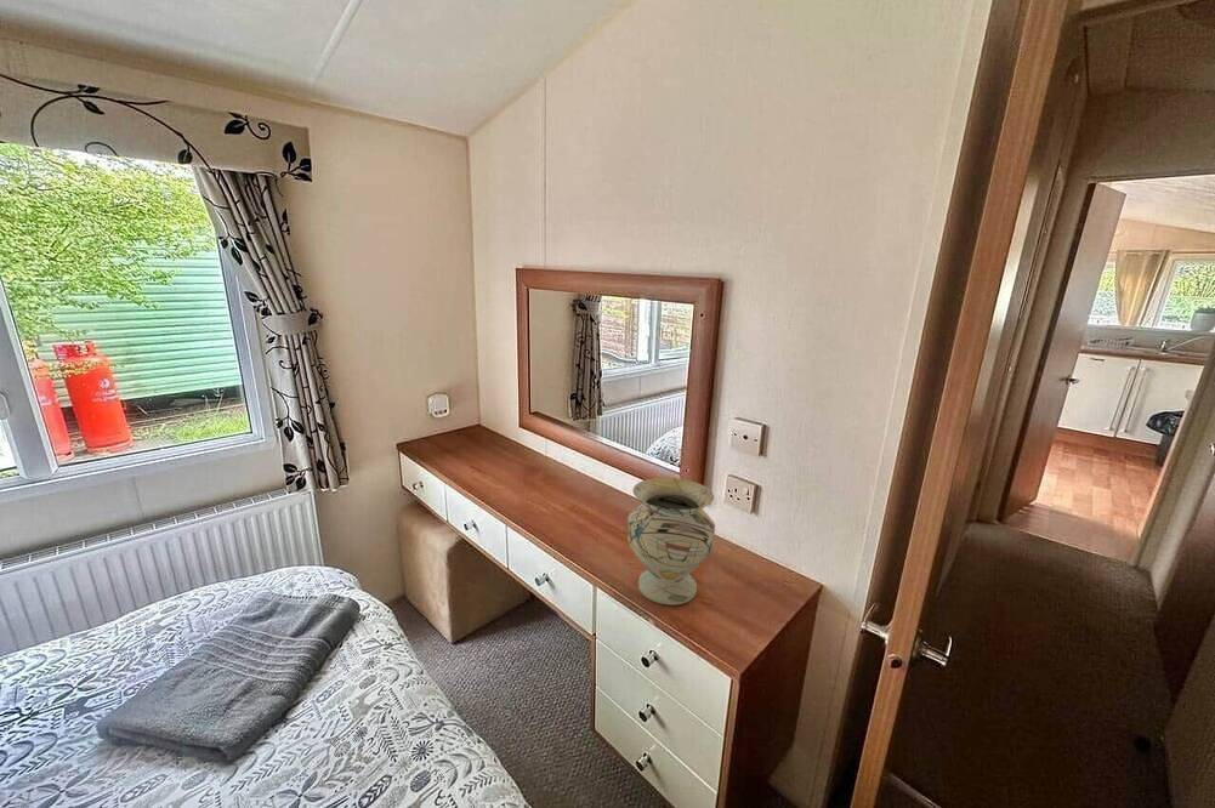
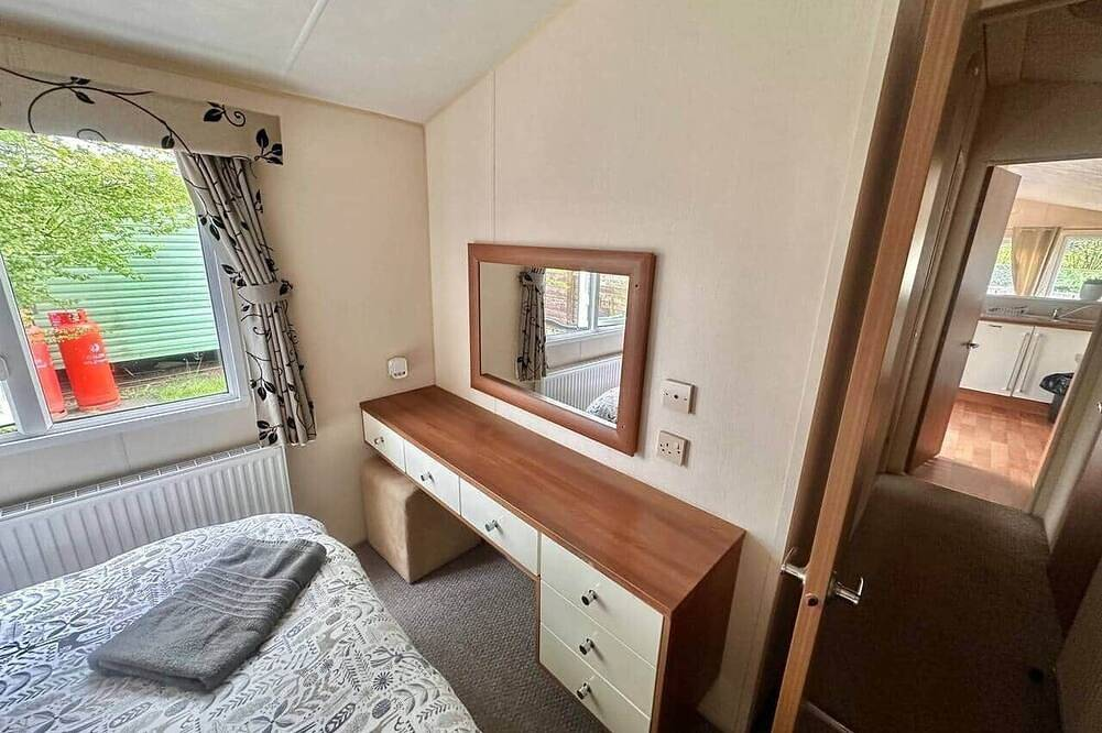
- decorative vase (669, 540)
